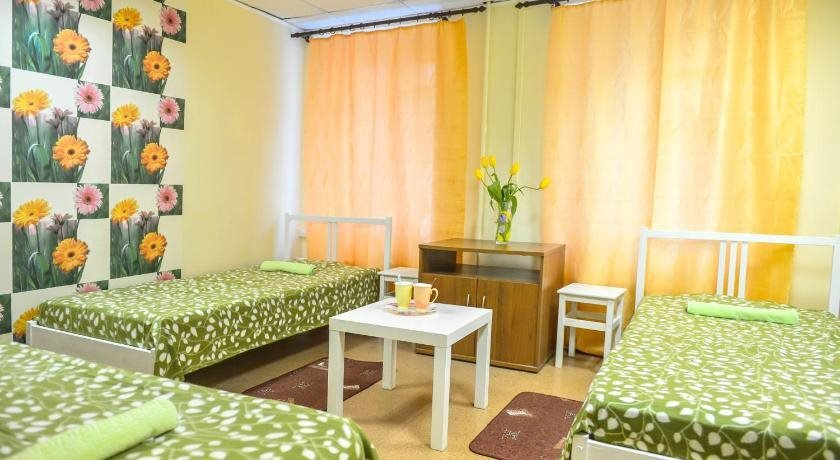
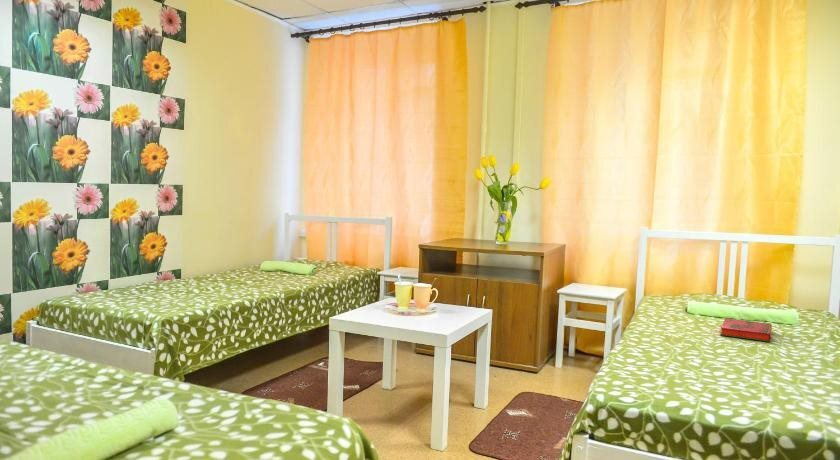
+ hardback book (746, 329)
